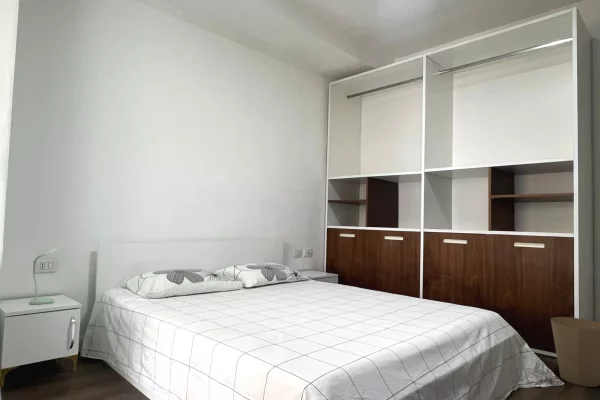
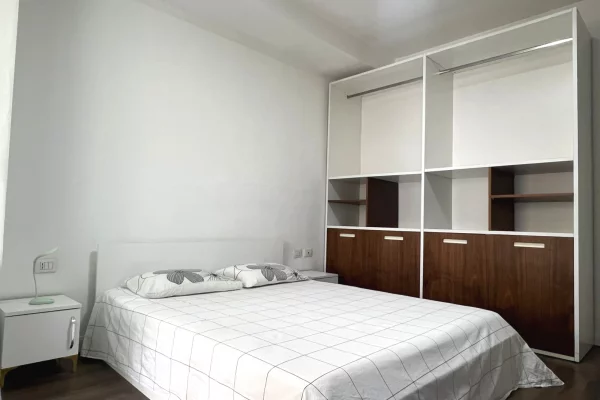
- trash can (579, 351)
